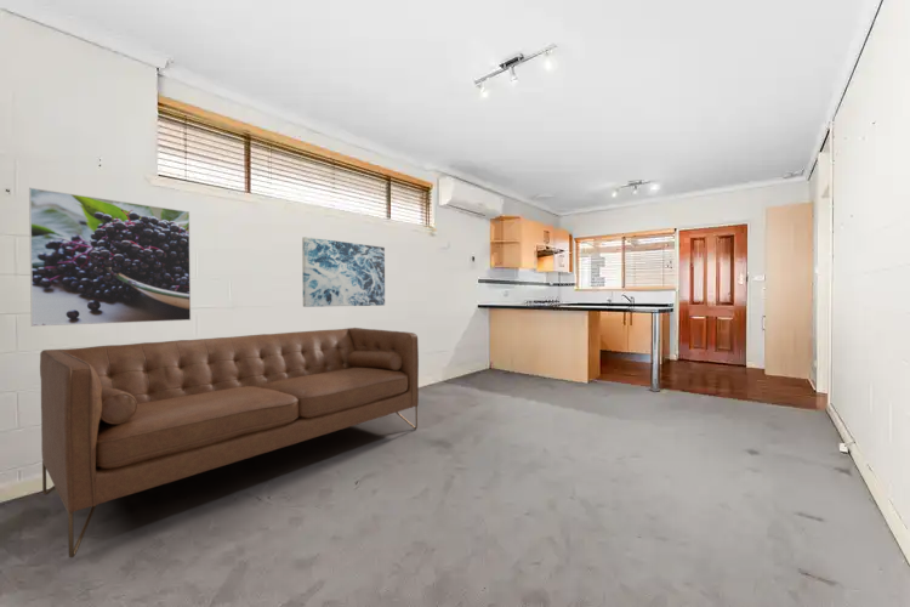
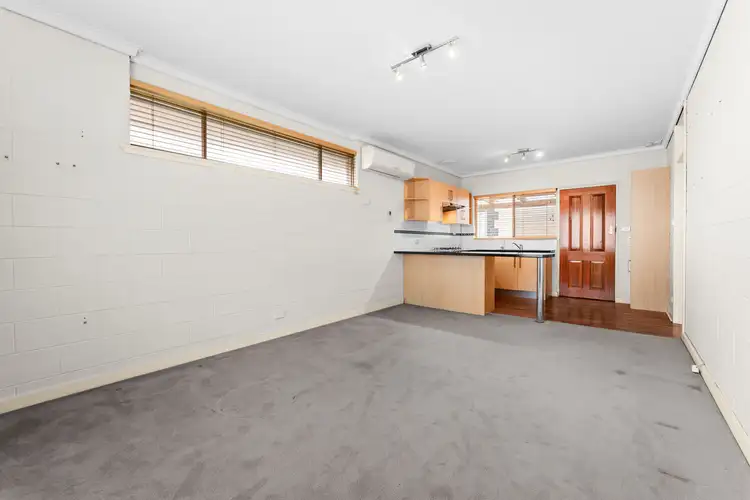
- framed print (119, 262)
- sofa (267, 397)
- wall art (347, 274)
